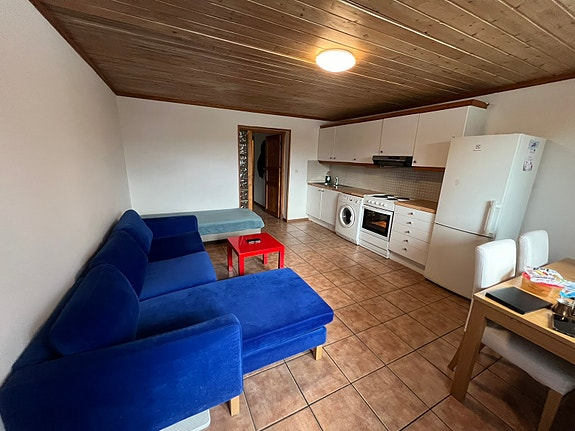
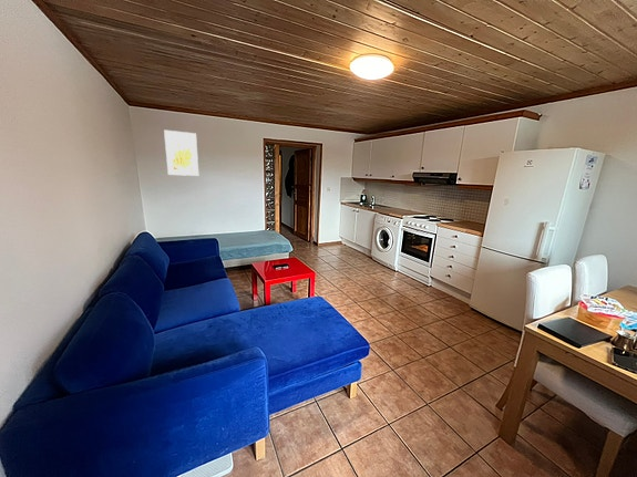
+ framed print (182, 154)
